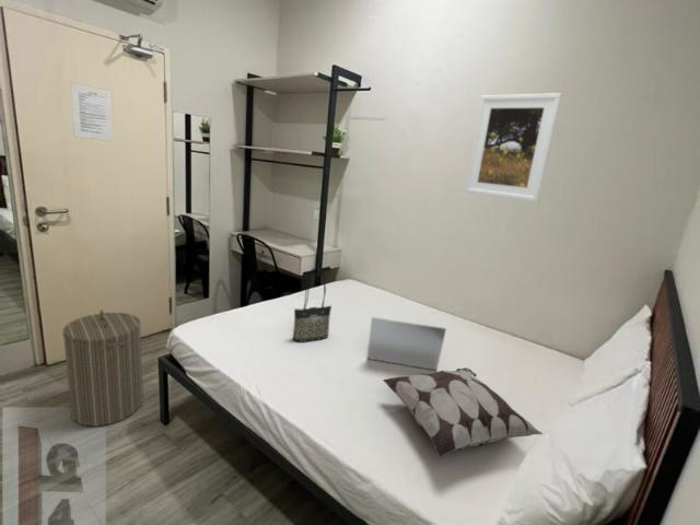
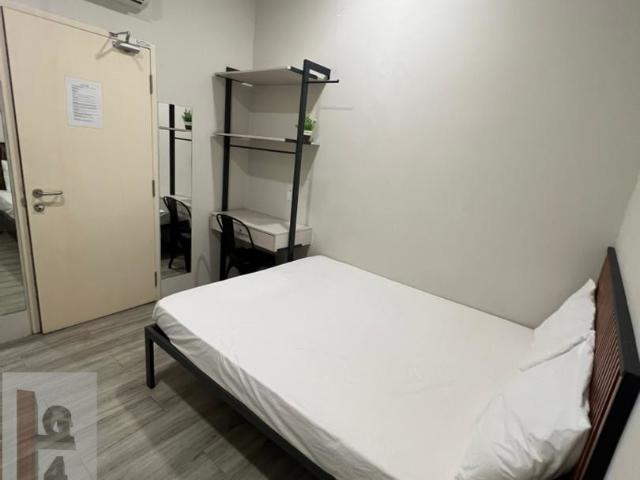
- laptop (405, 334)
- laundry hamper (105, 360)
- tote bag (313, 307)
- decorative pillow (456, 402)
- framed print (509, 147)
